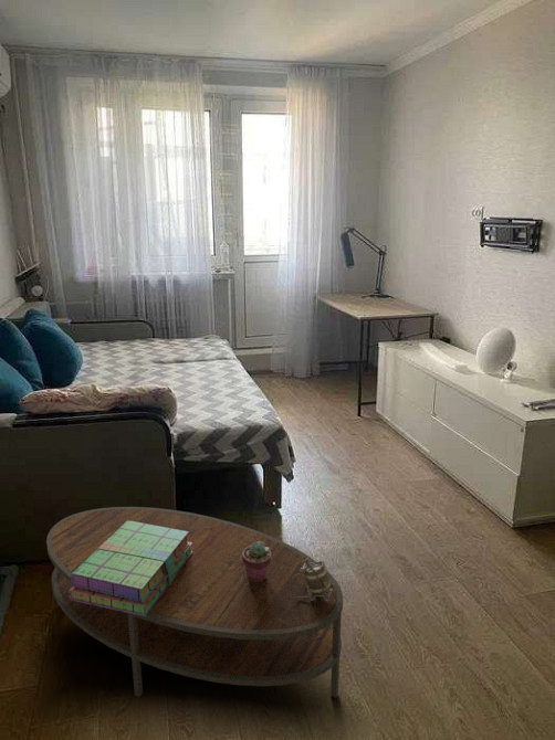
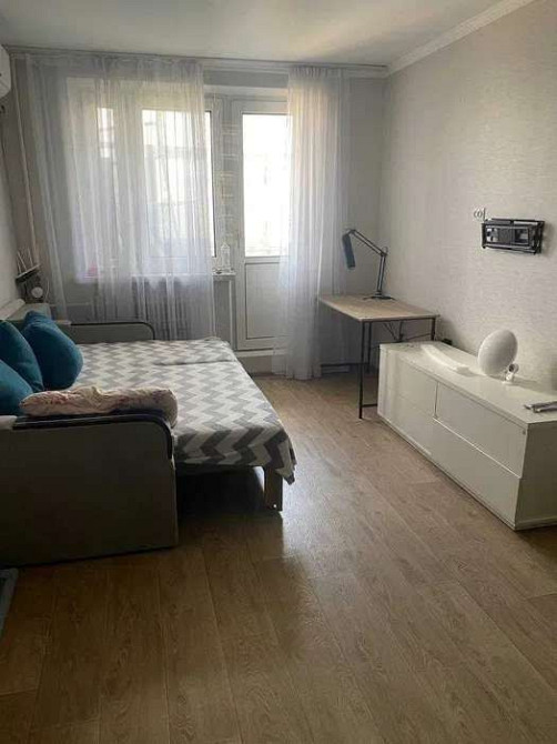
- stack of books (134, 562)
- coffee table (185, 599)
- potted succulent (256, 559)
- mug (313, 578)
